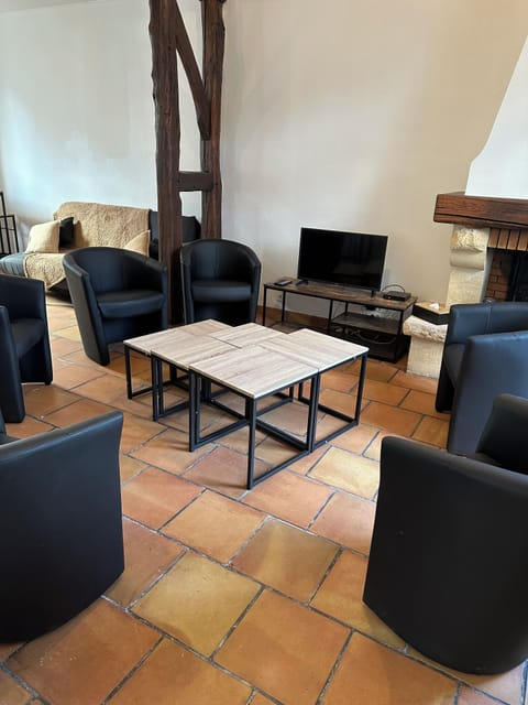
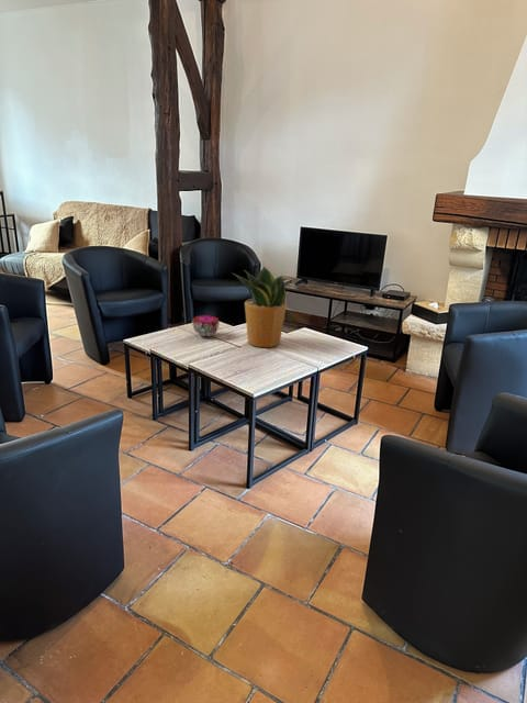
+ potted plant (261, 308)
+ decorative bowl (205, 326)
